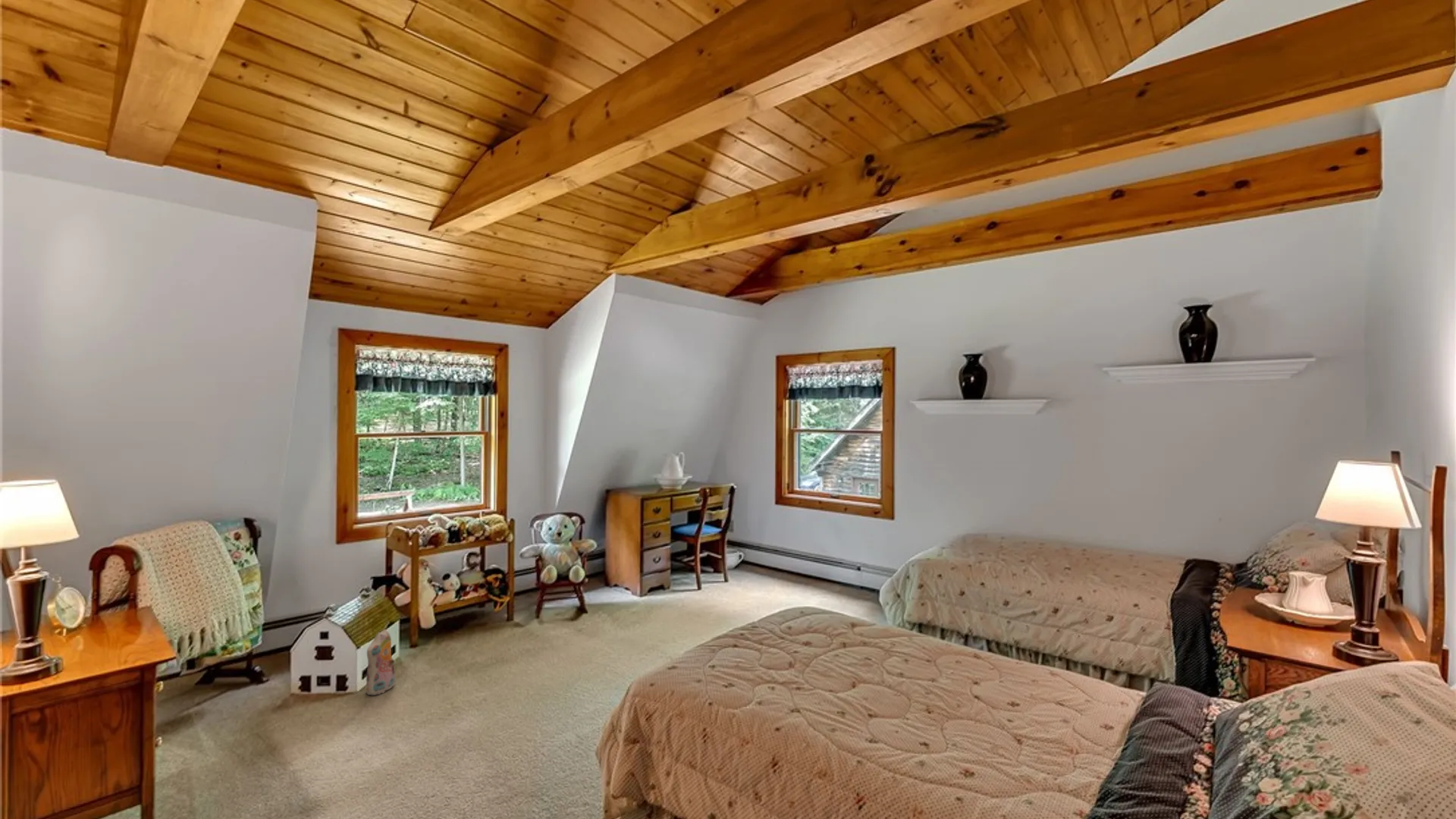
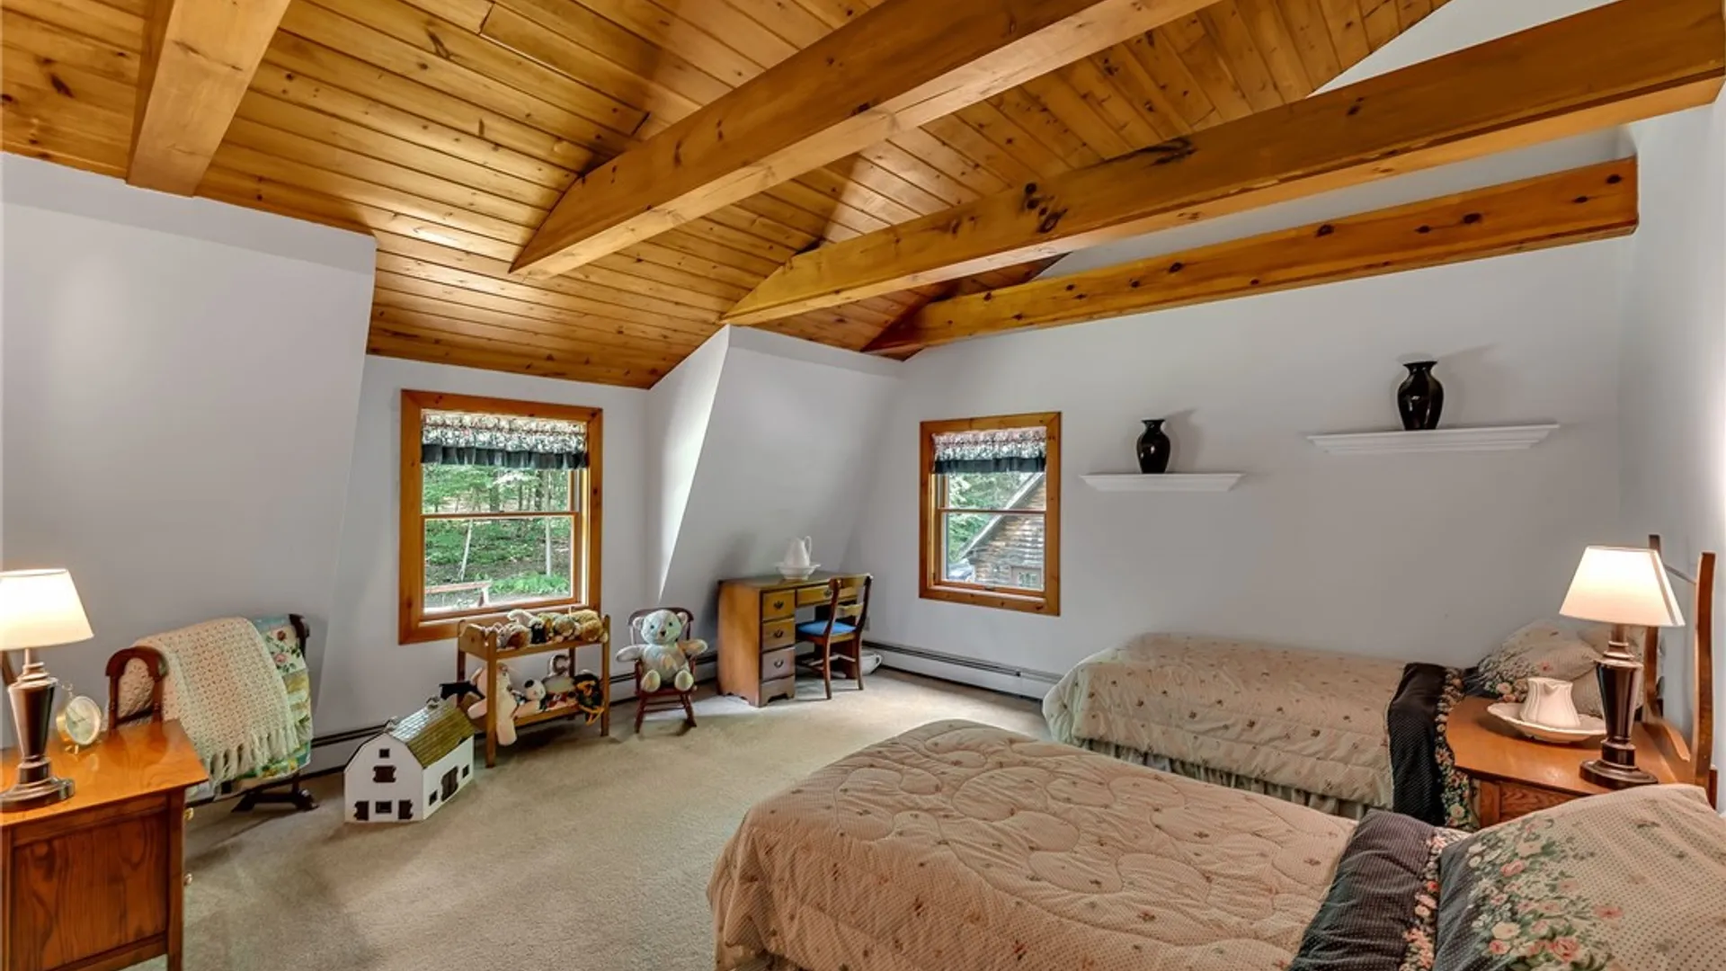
- plush toy (381, 661)
